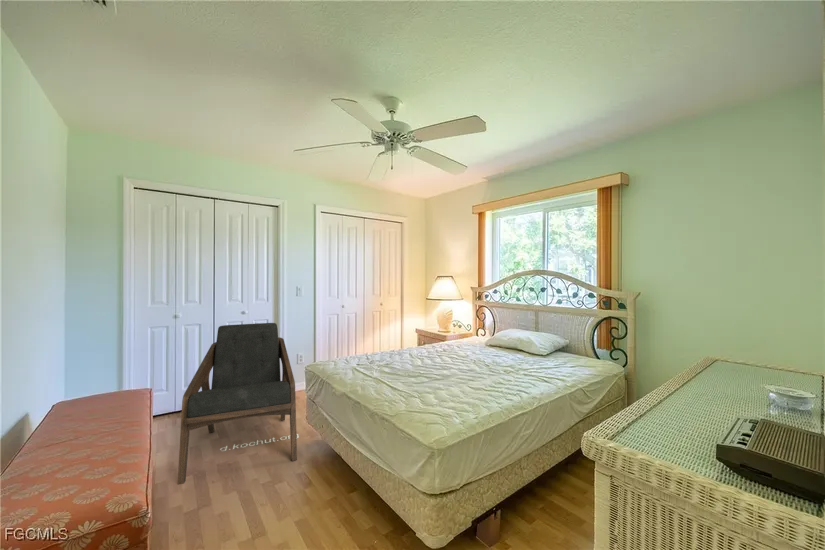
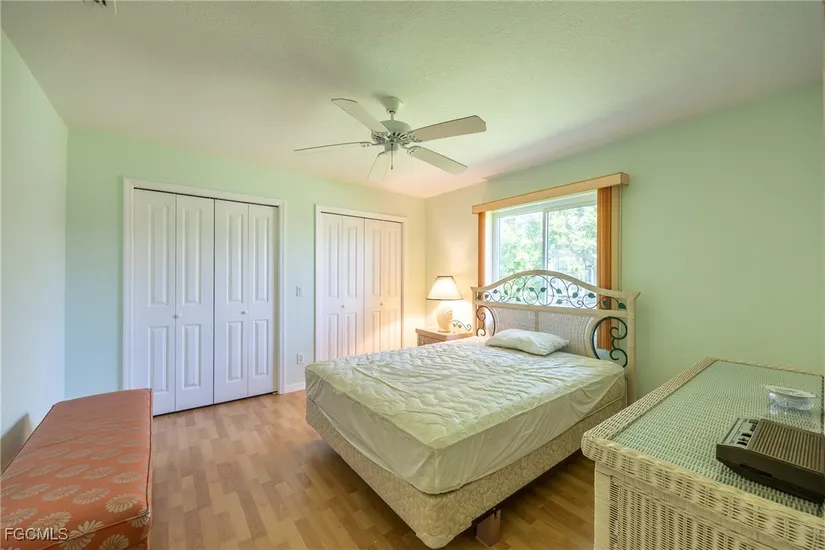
- lounge chair (247, 385)
